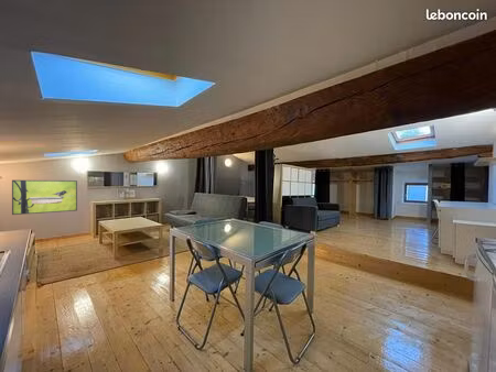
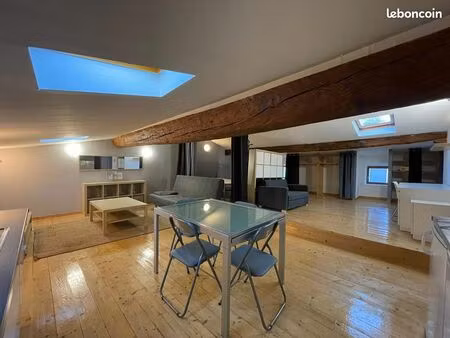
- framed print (46, 196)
